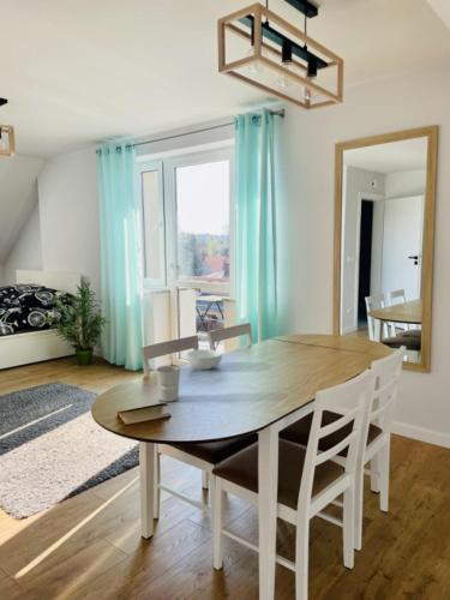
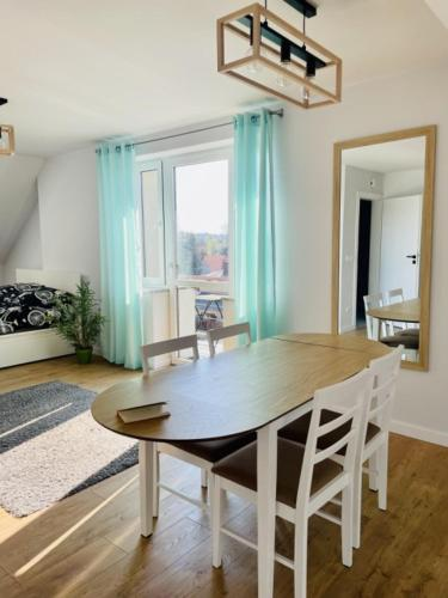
- cereal bowl (204, 360)
- cup (168, 384)
